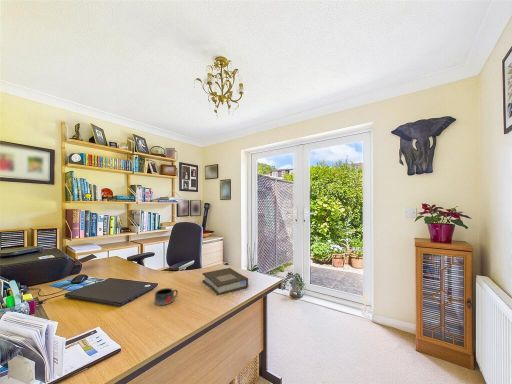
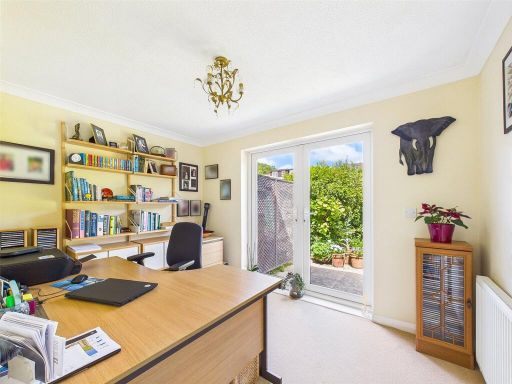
- mug (166, 295)
- book (224, 279)
